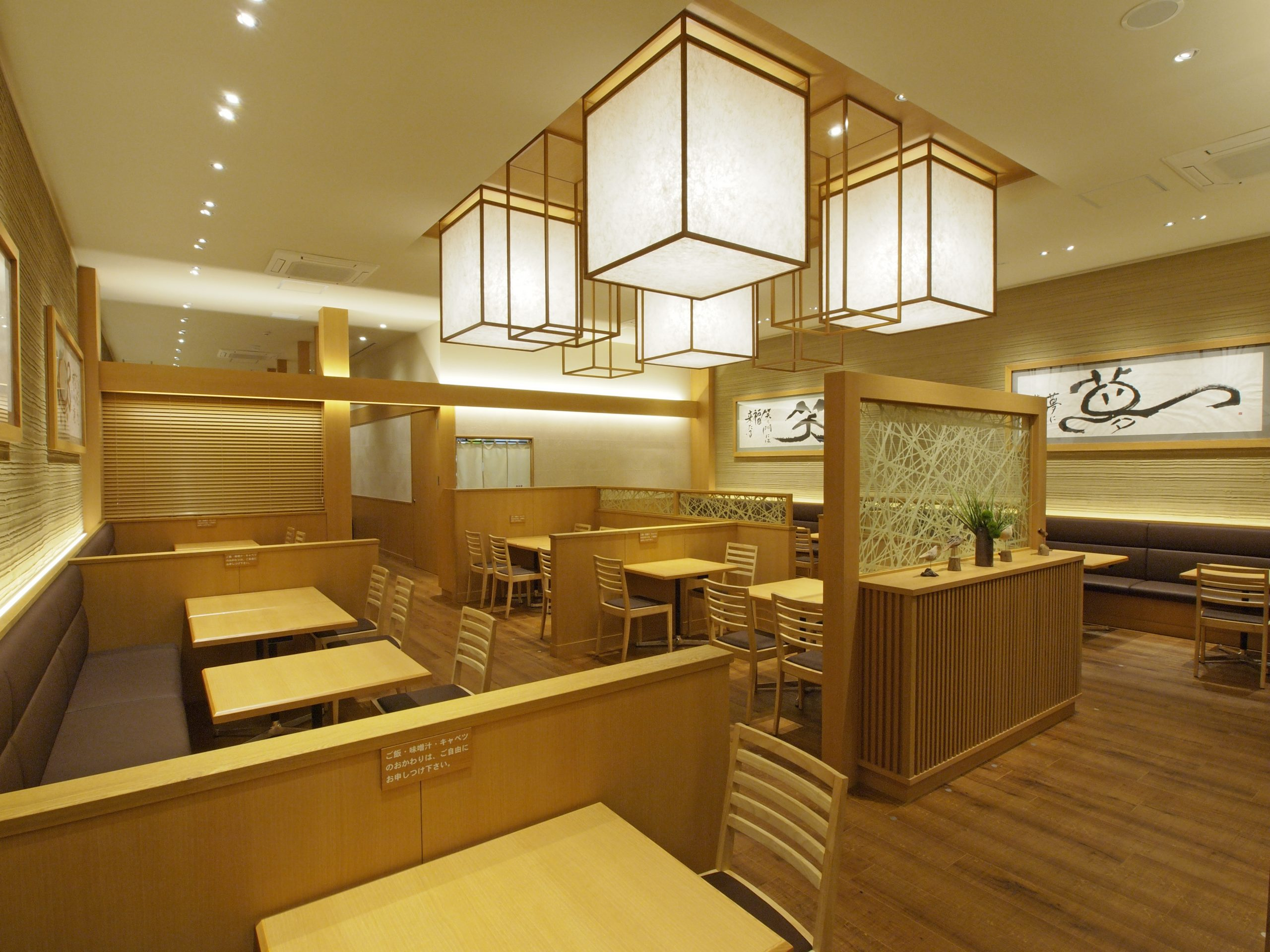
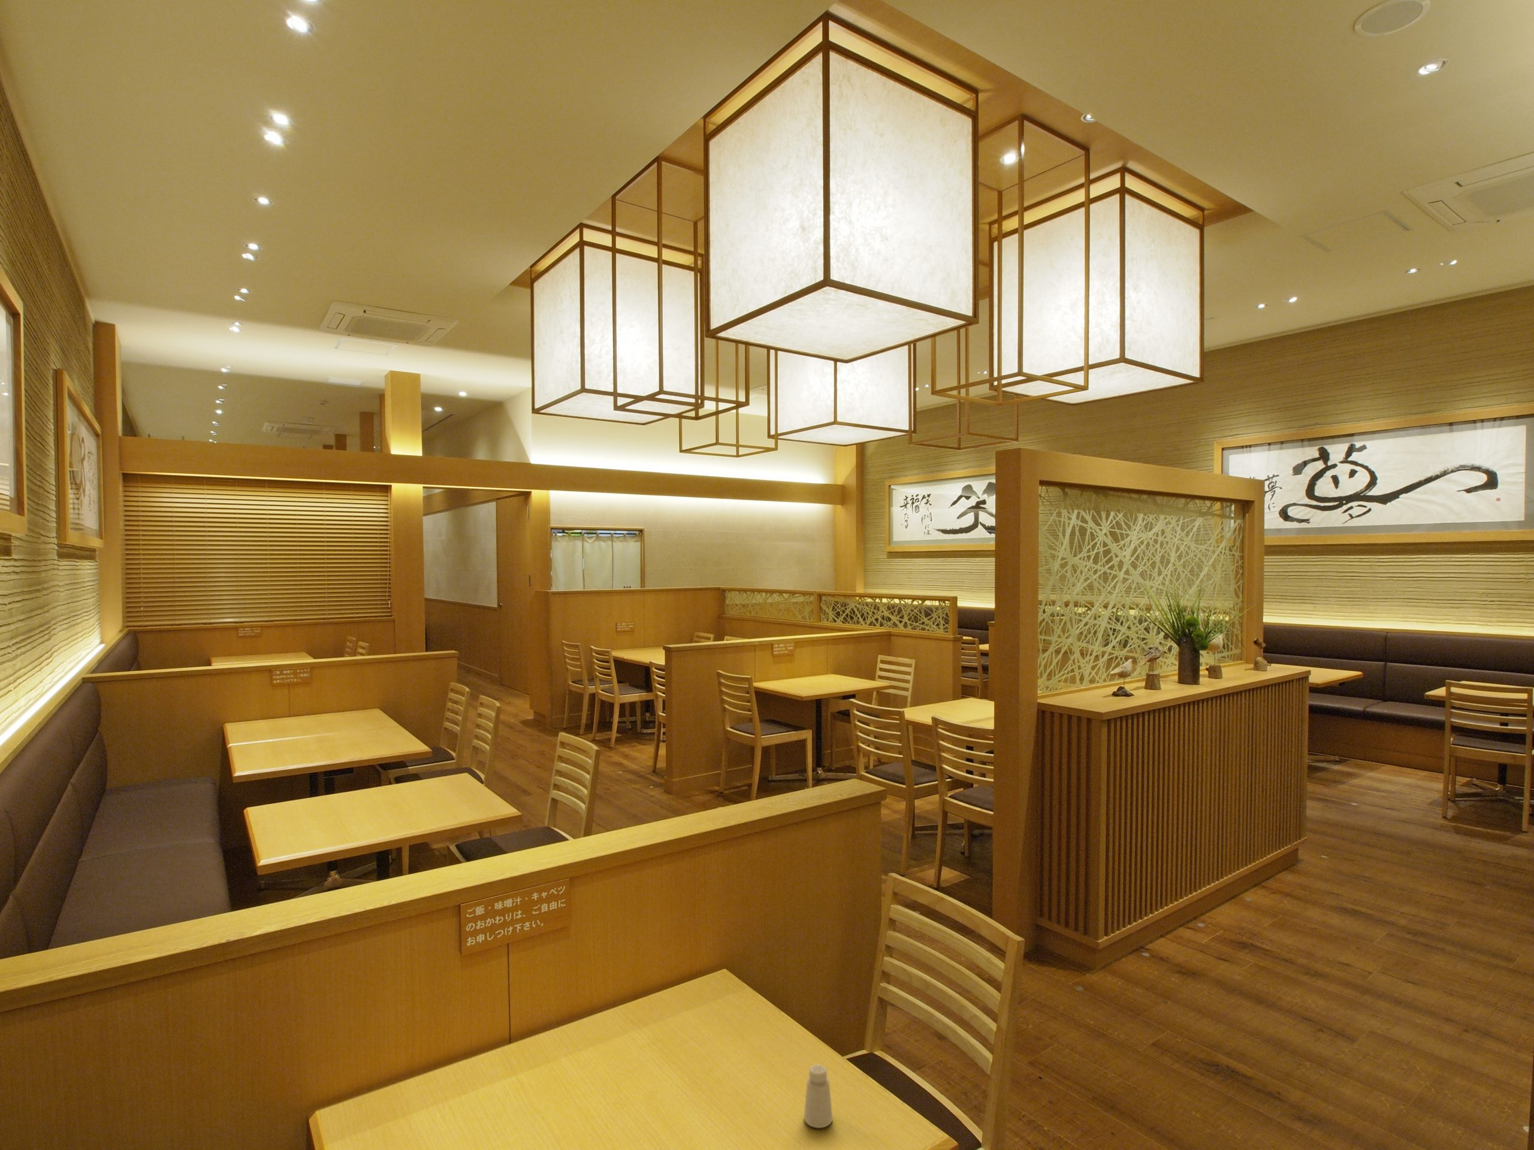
+ saltshaker (818, 1093)
